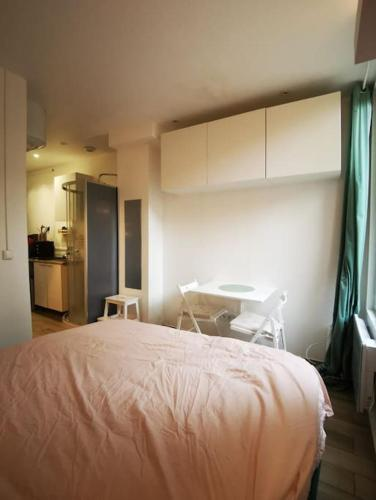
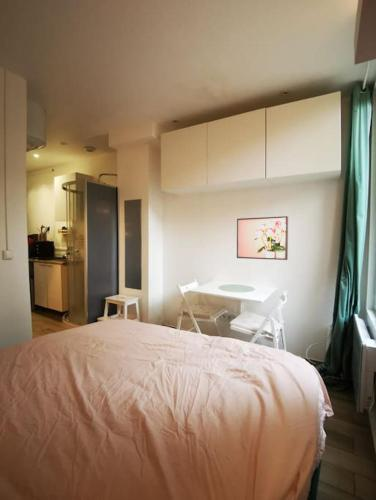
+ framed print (261, 238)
